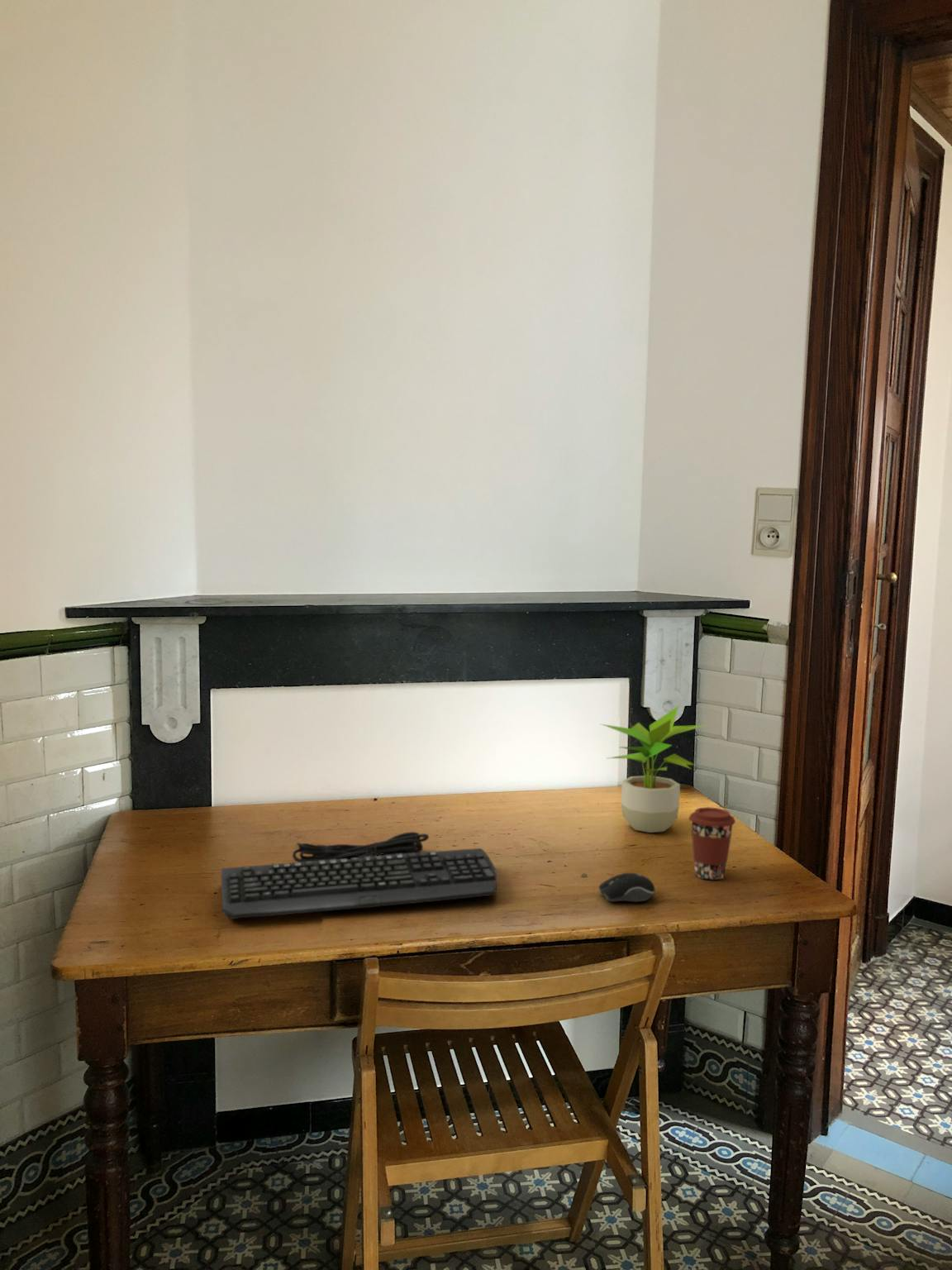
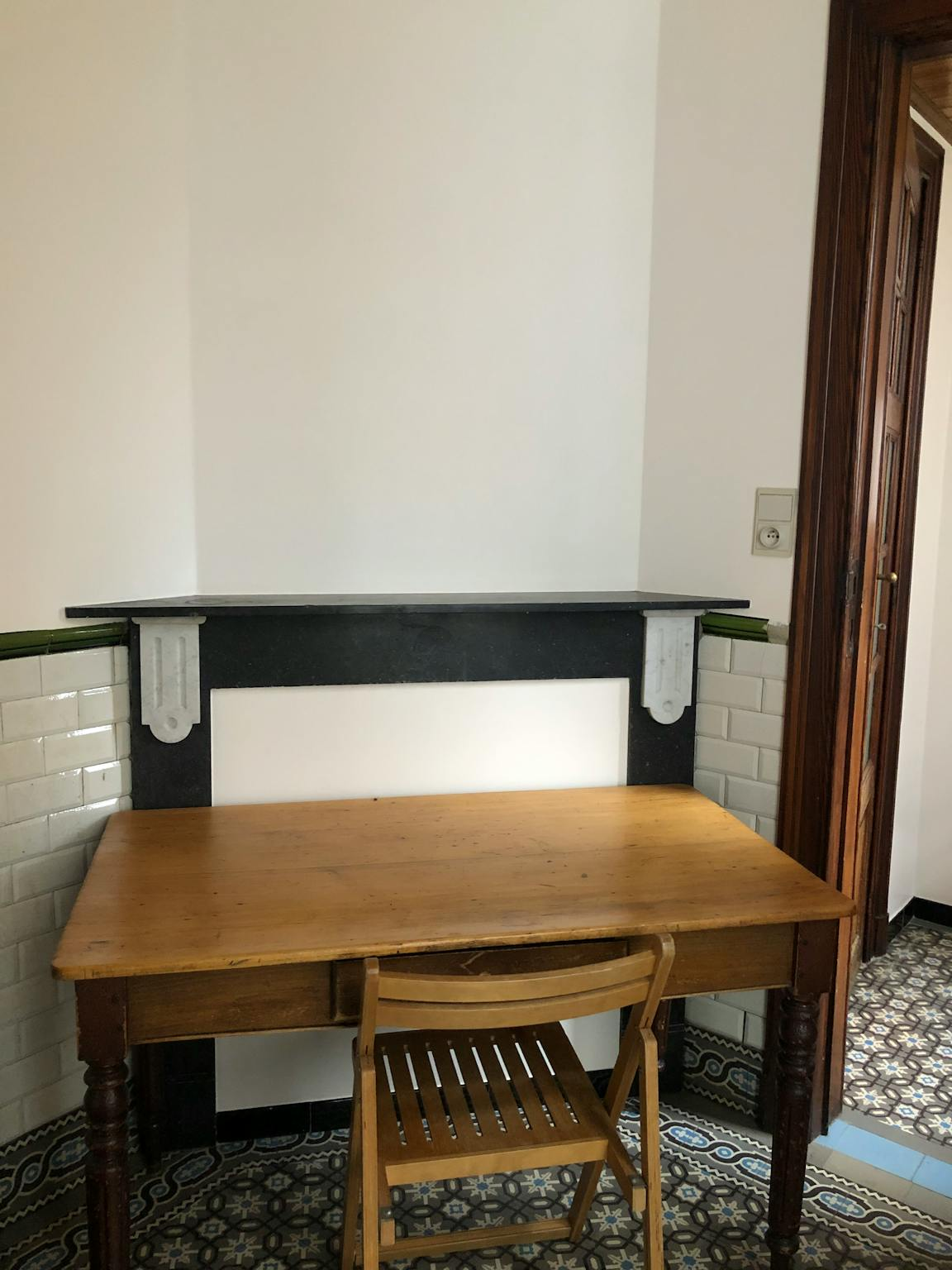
- potted plant (652, 766)
- computer mouse (627, 885)
- coffee cup (711, 843)
- keyboard (357, 867)
